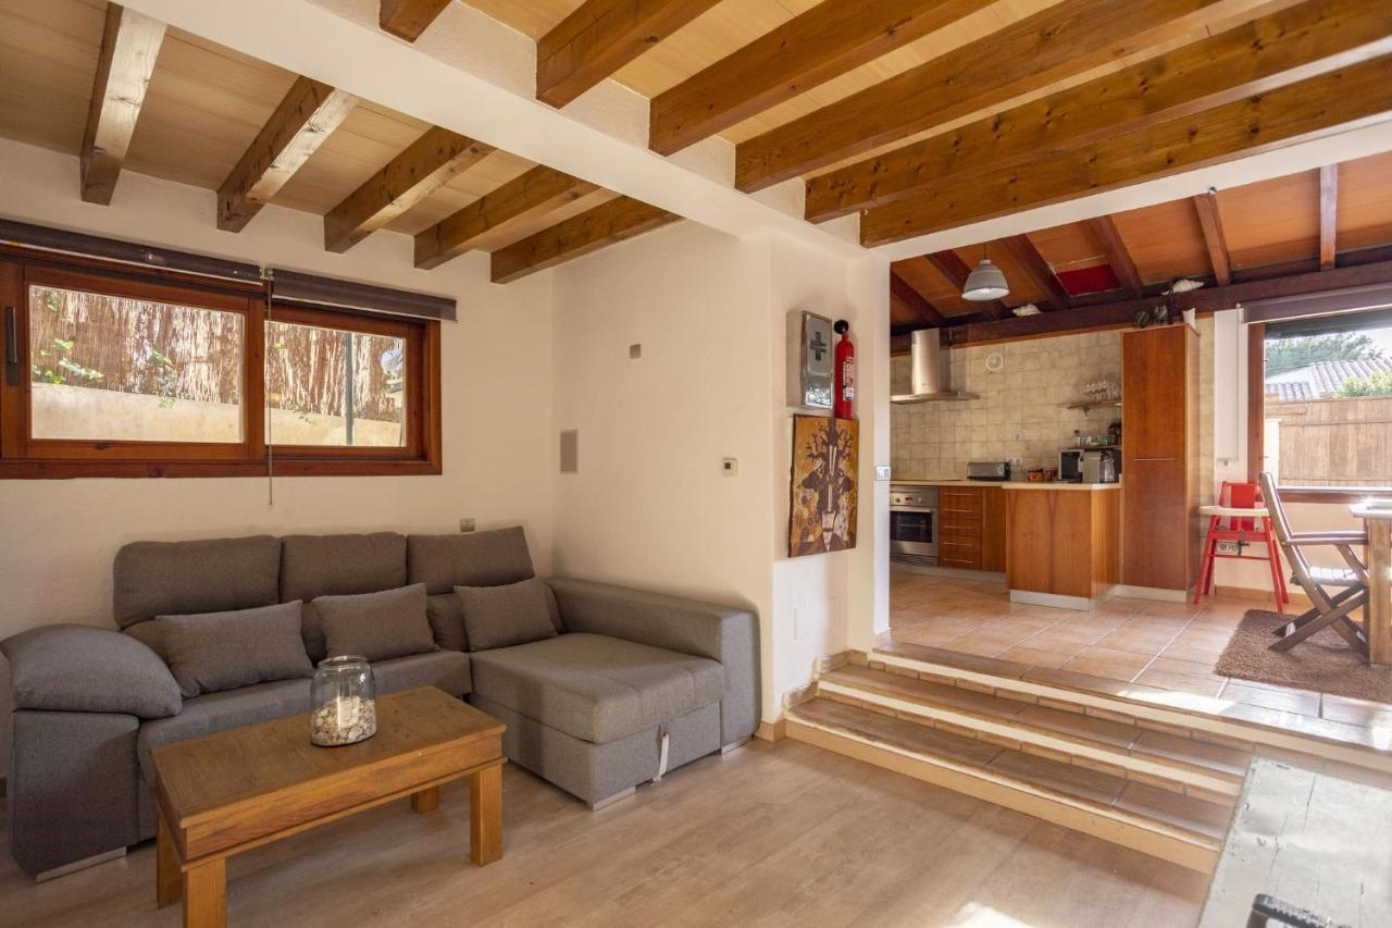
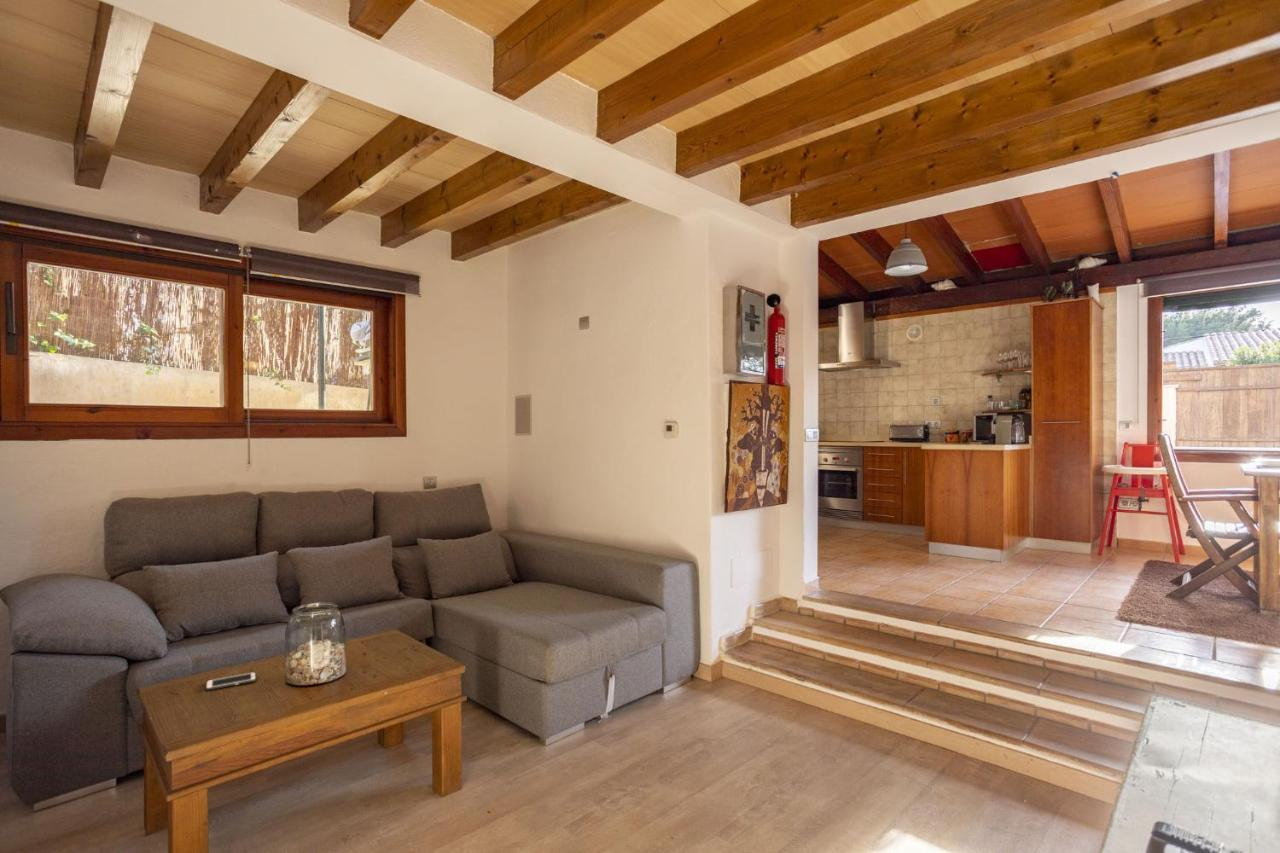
+ cell phone (231, 681)
